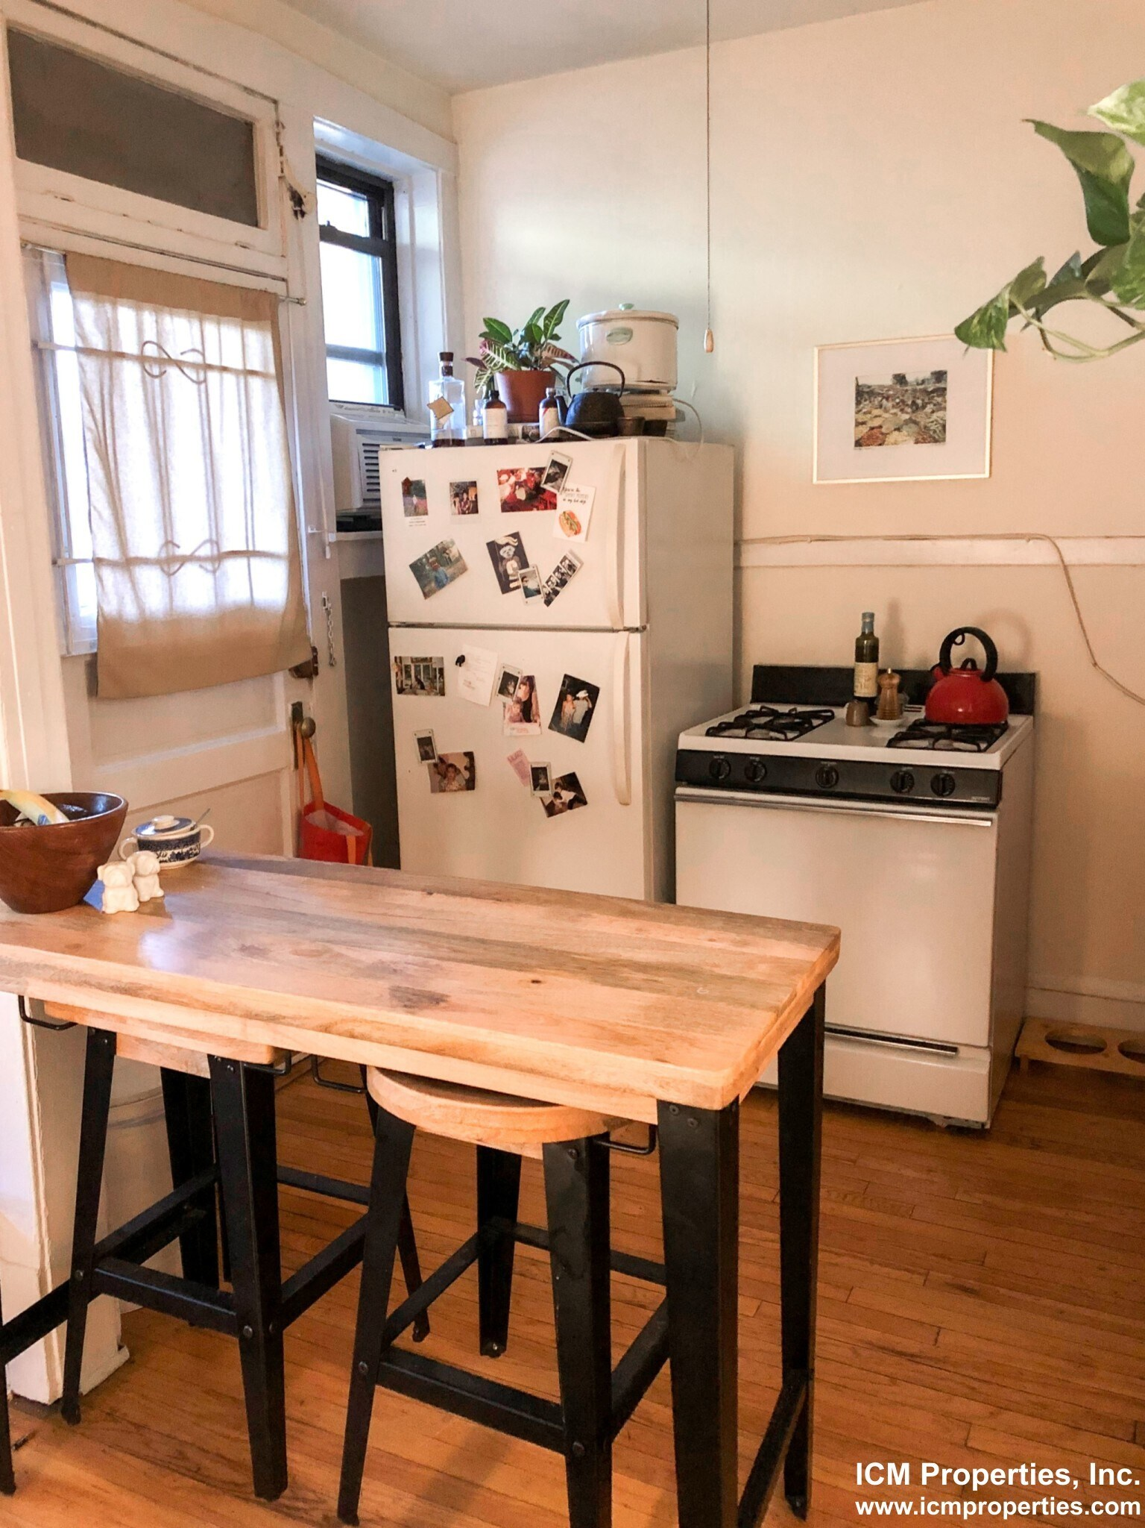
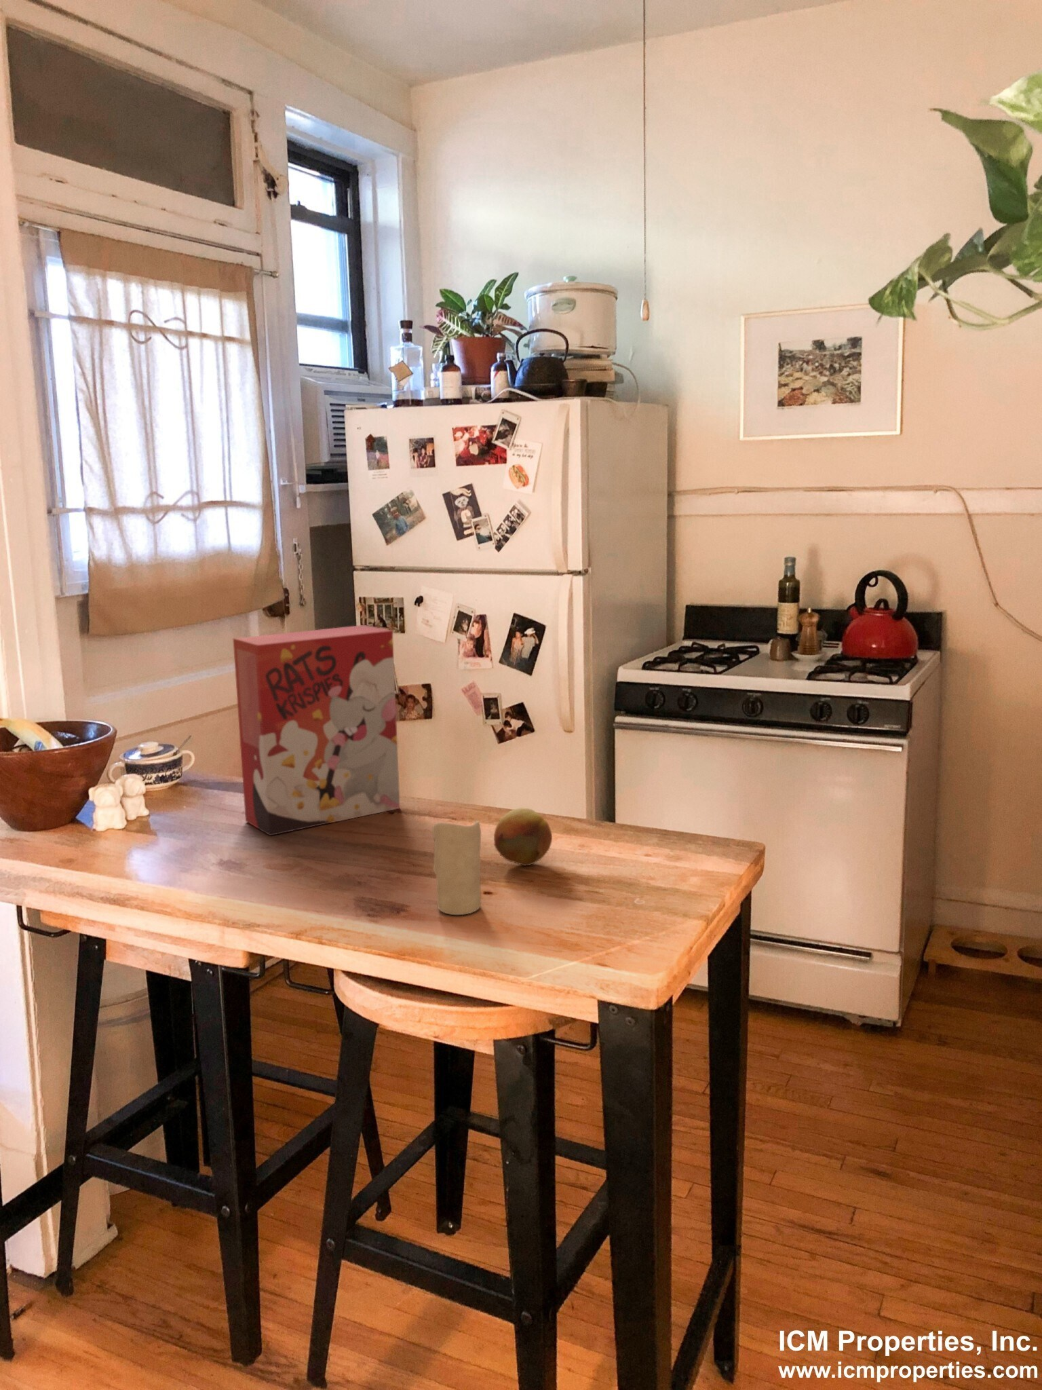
+ cereal box (319, 726)
+ fruit (522, 836)
+ candle (459, 862)
